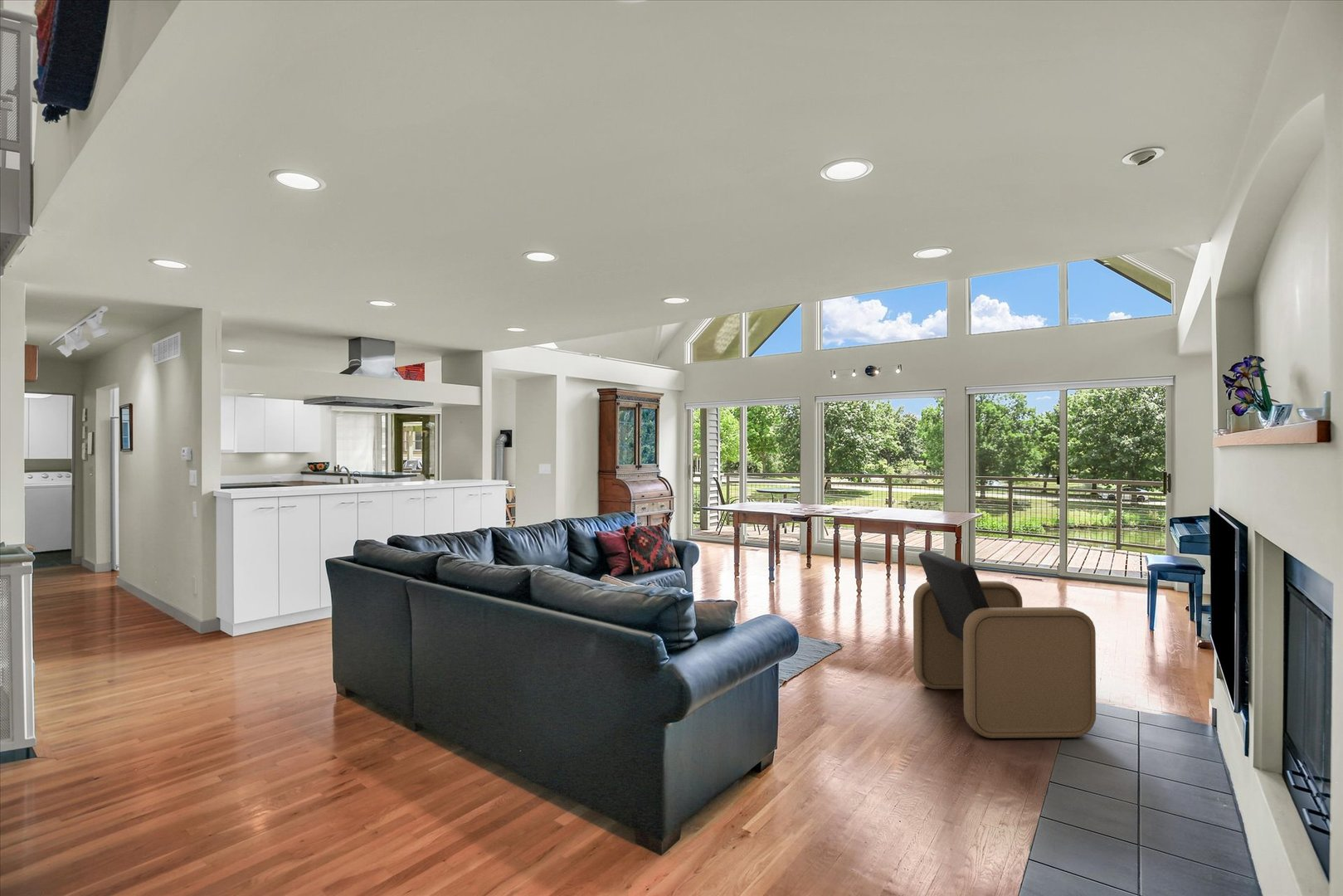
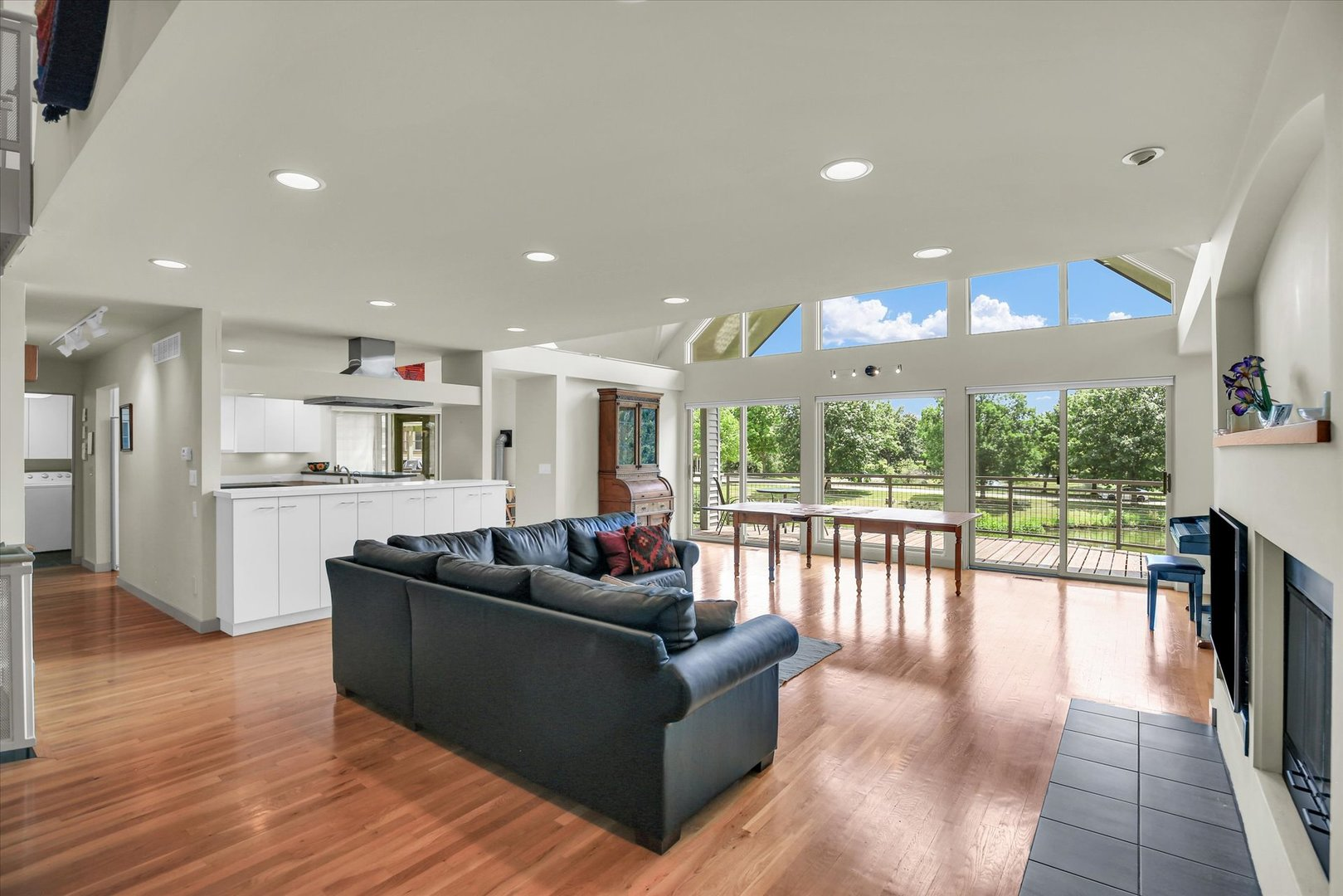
- armchair (995, 633)
